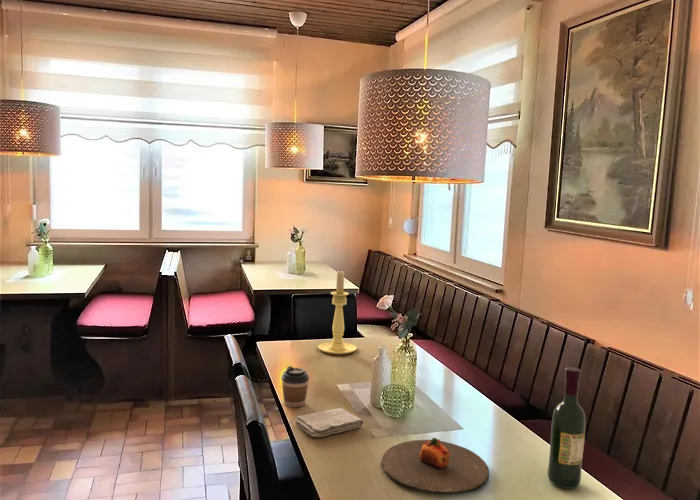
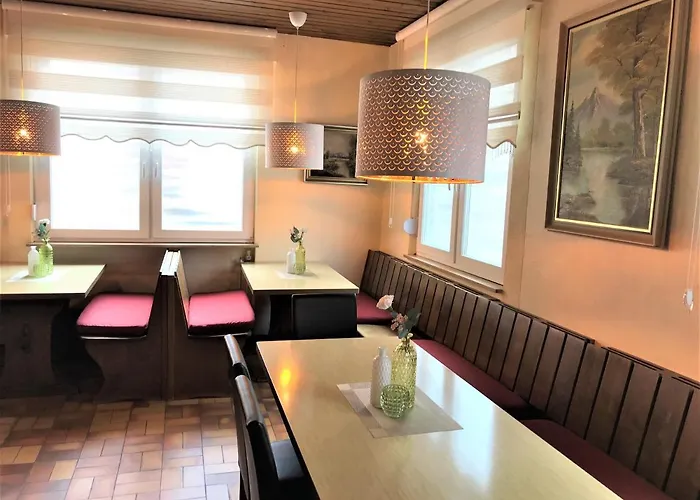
- wine bottle (568, 426)
- candle holder (339, 310)
- plate (435, 452)
- coffee cup (295, 385)
- washcloth (328, 421)
